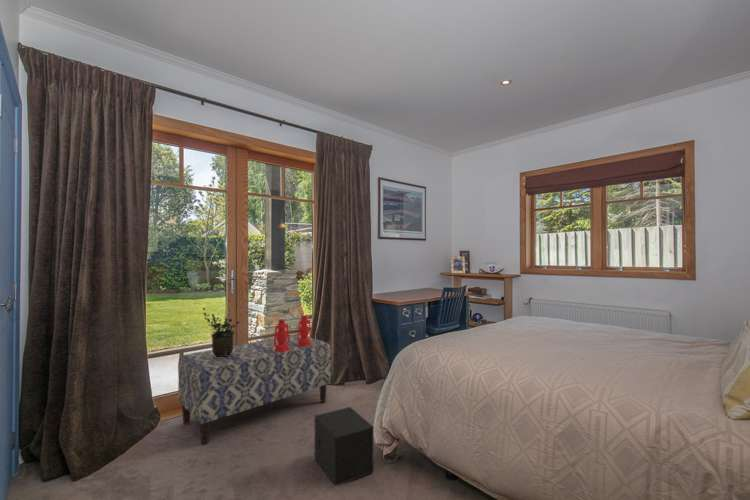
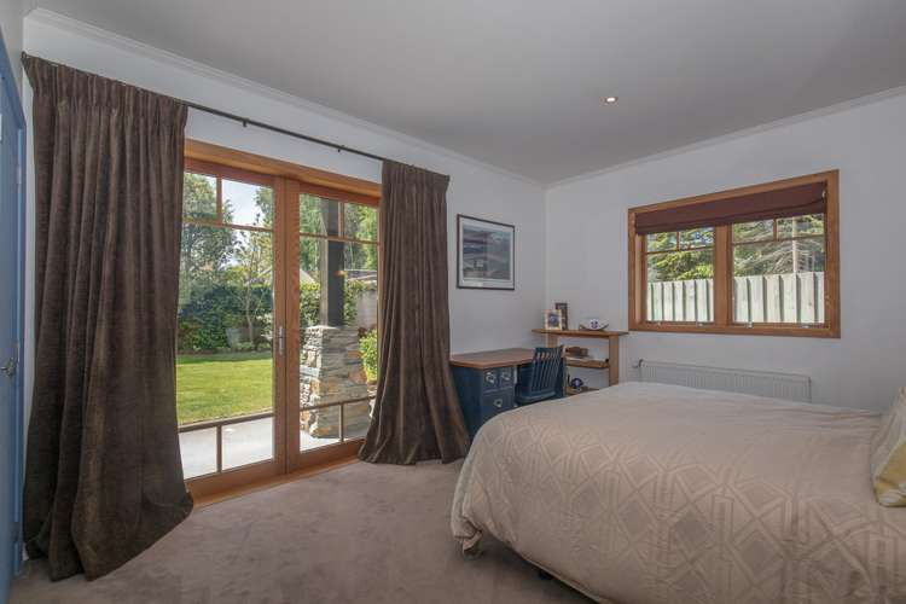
- bench (259, 380)
- lantern (297, 333)
- potted plant (220, 331)
- speaker (341, 441)
